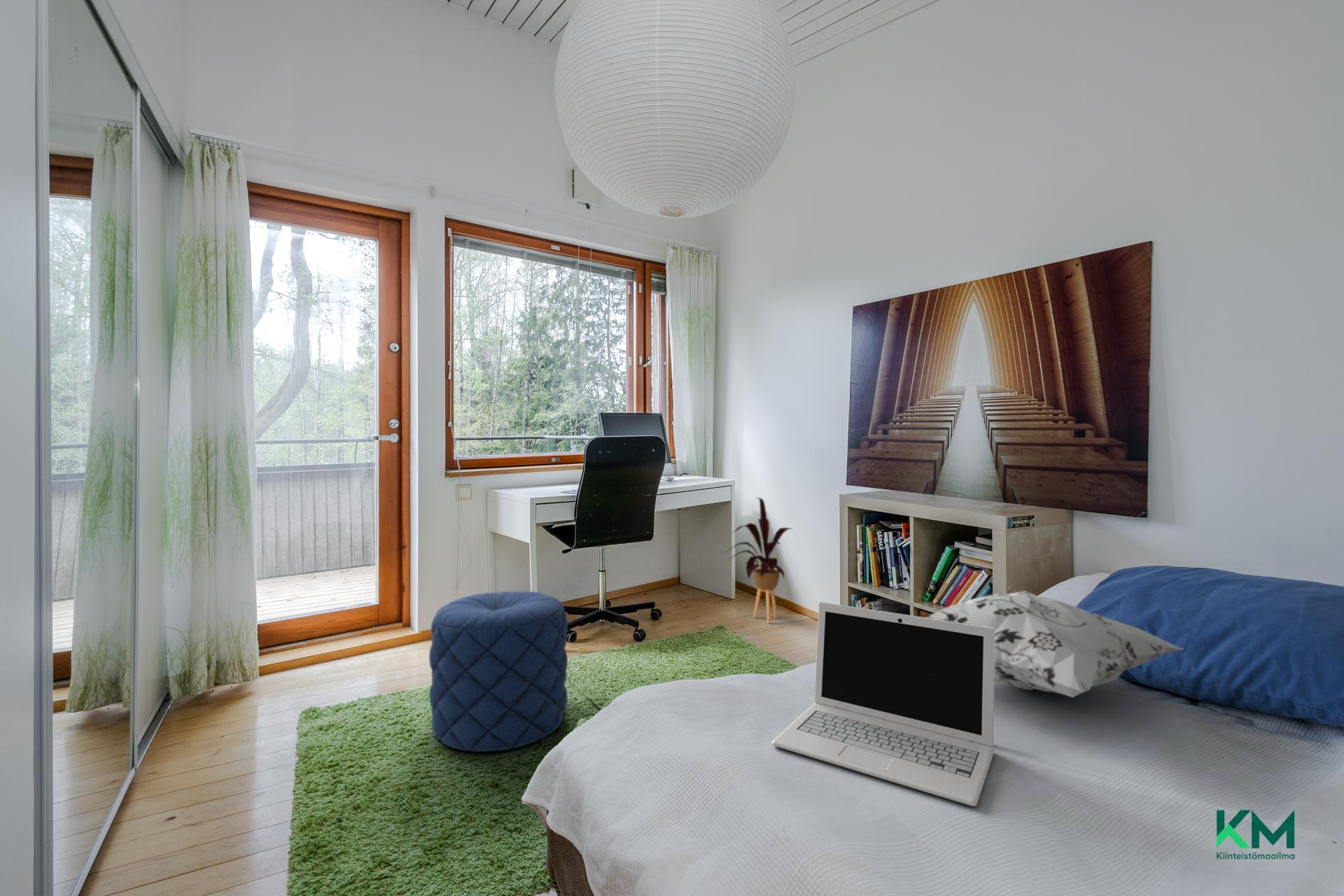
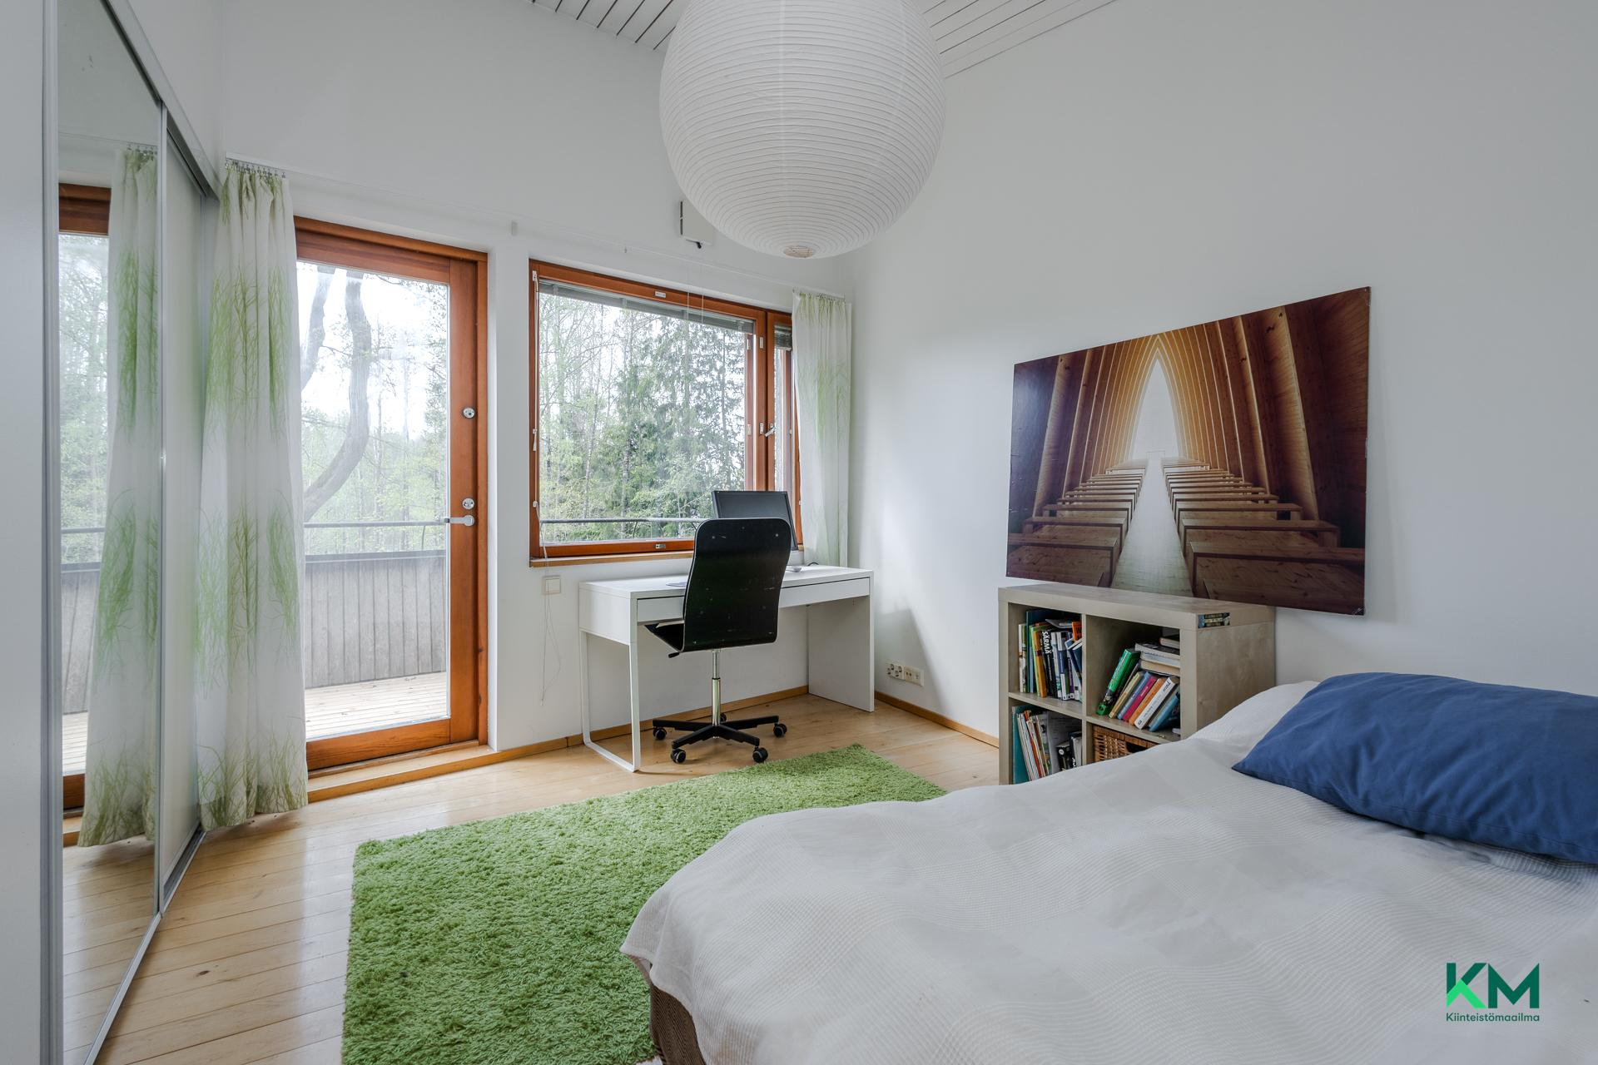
- pouf (501, 661)
- house plant (759, 556)
- laptop (883, 687)
- decorative pillow (1026, 639)
